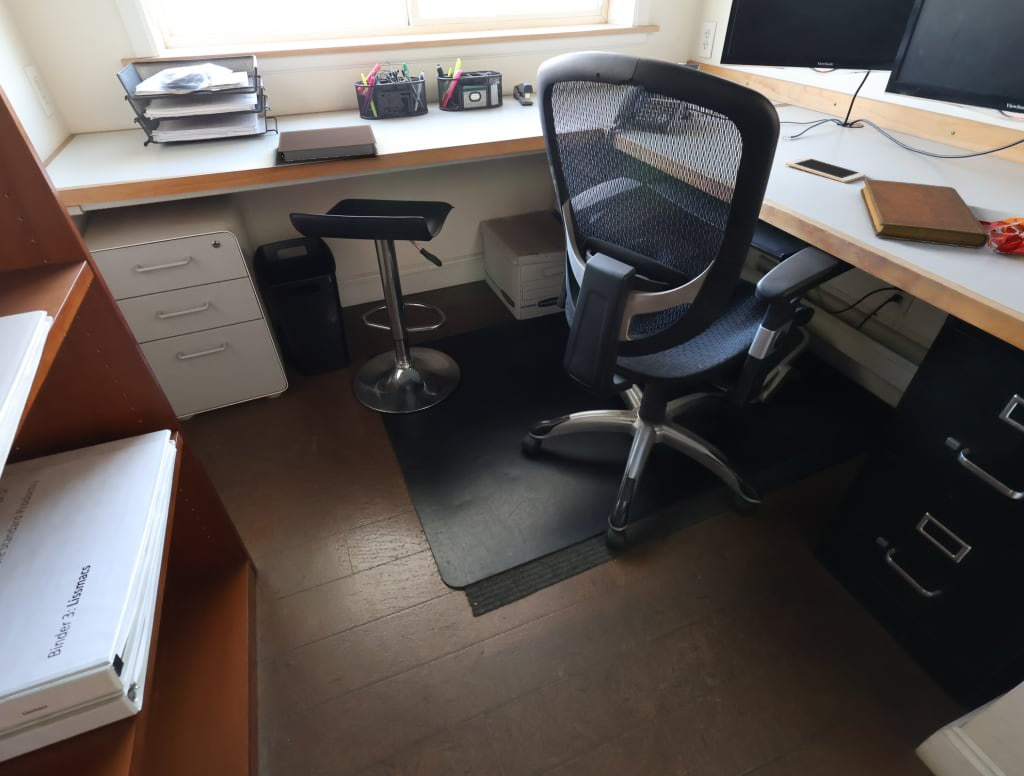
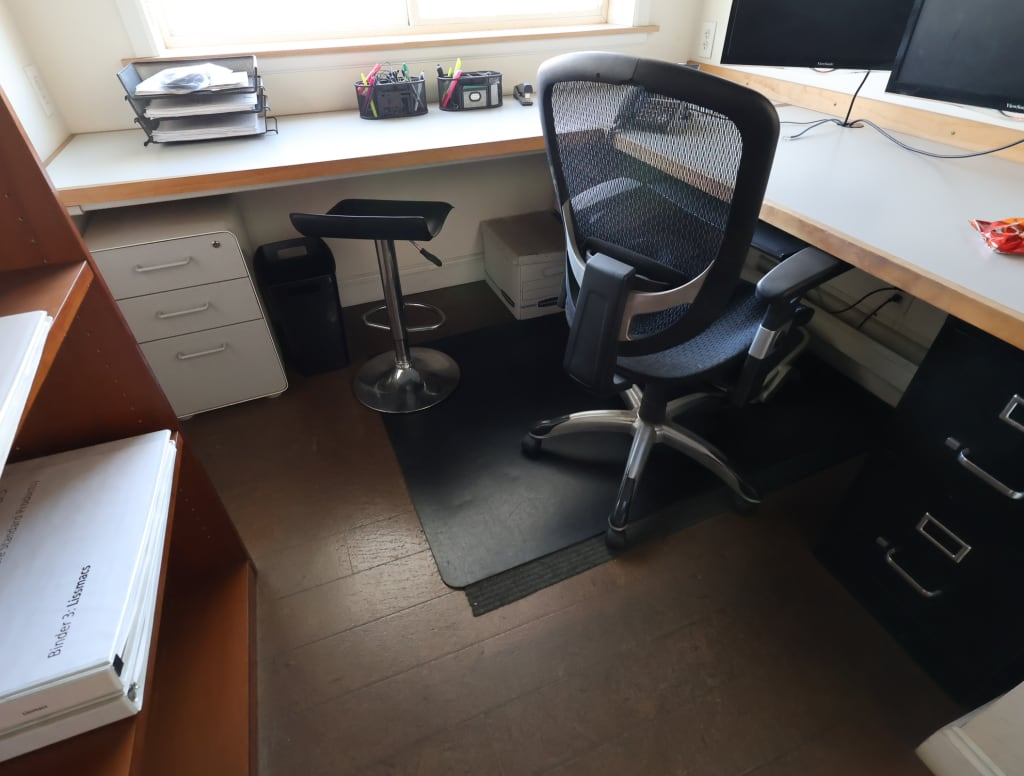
- cell phone (824, 169)
- notebook (328, 142)
- notebook (918, 210)
